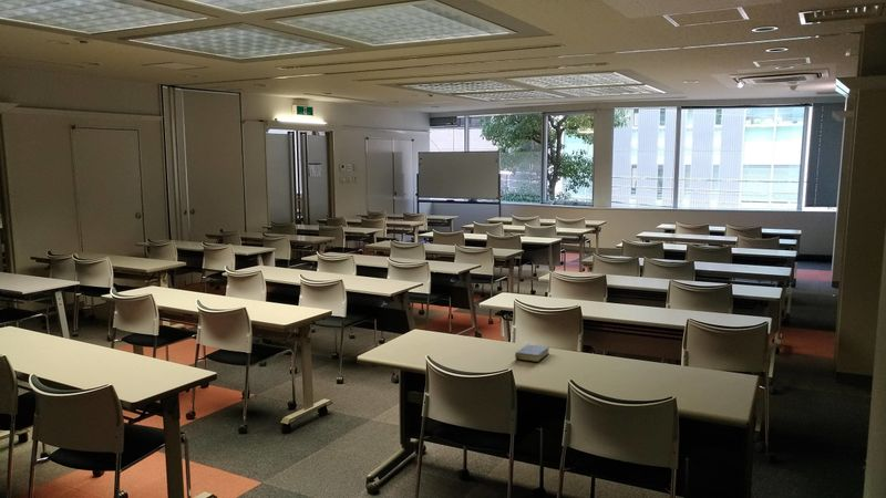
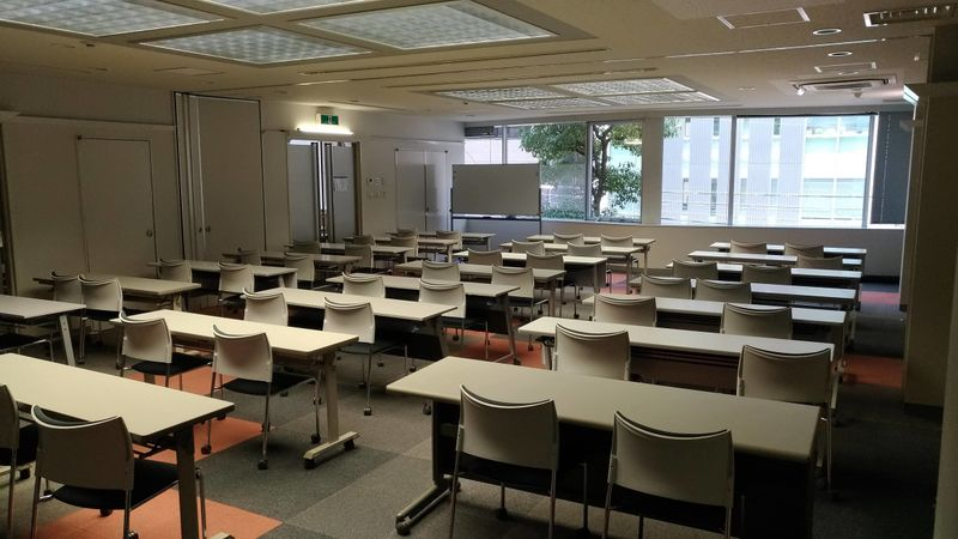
- bible (530, 353)
